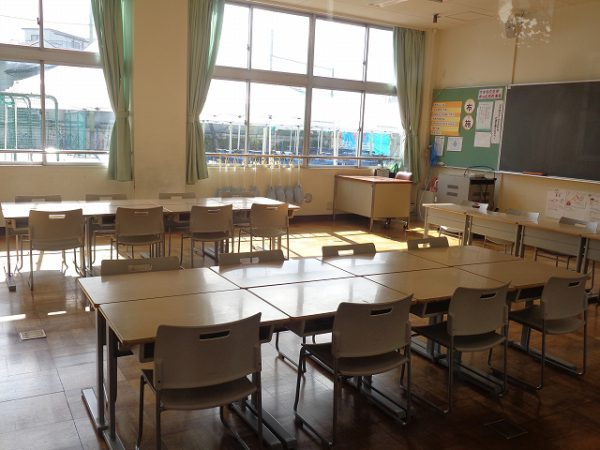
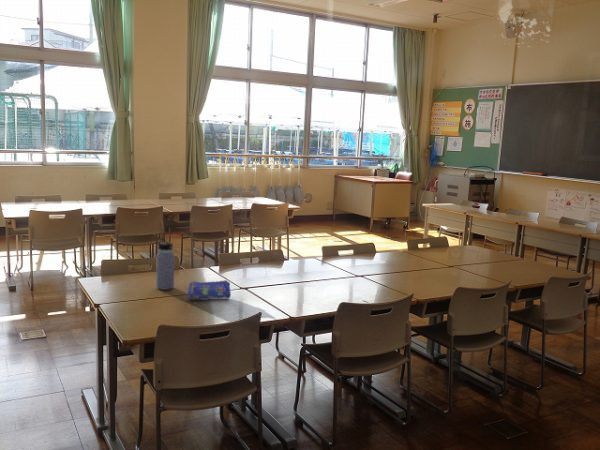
+ water bottle (164, 262)
+ pencil case (209, 289)
